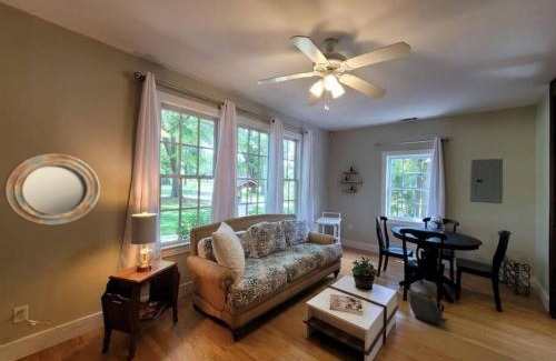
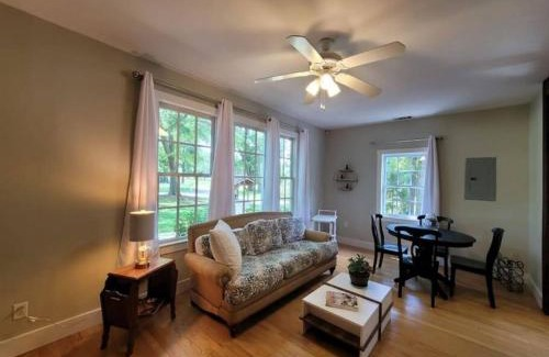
- backpack (427, 305)
- home mirror (57, 189)
